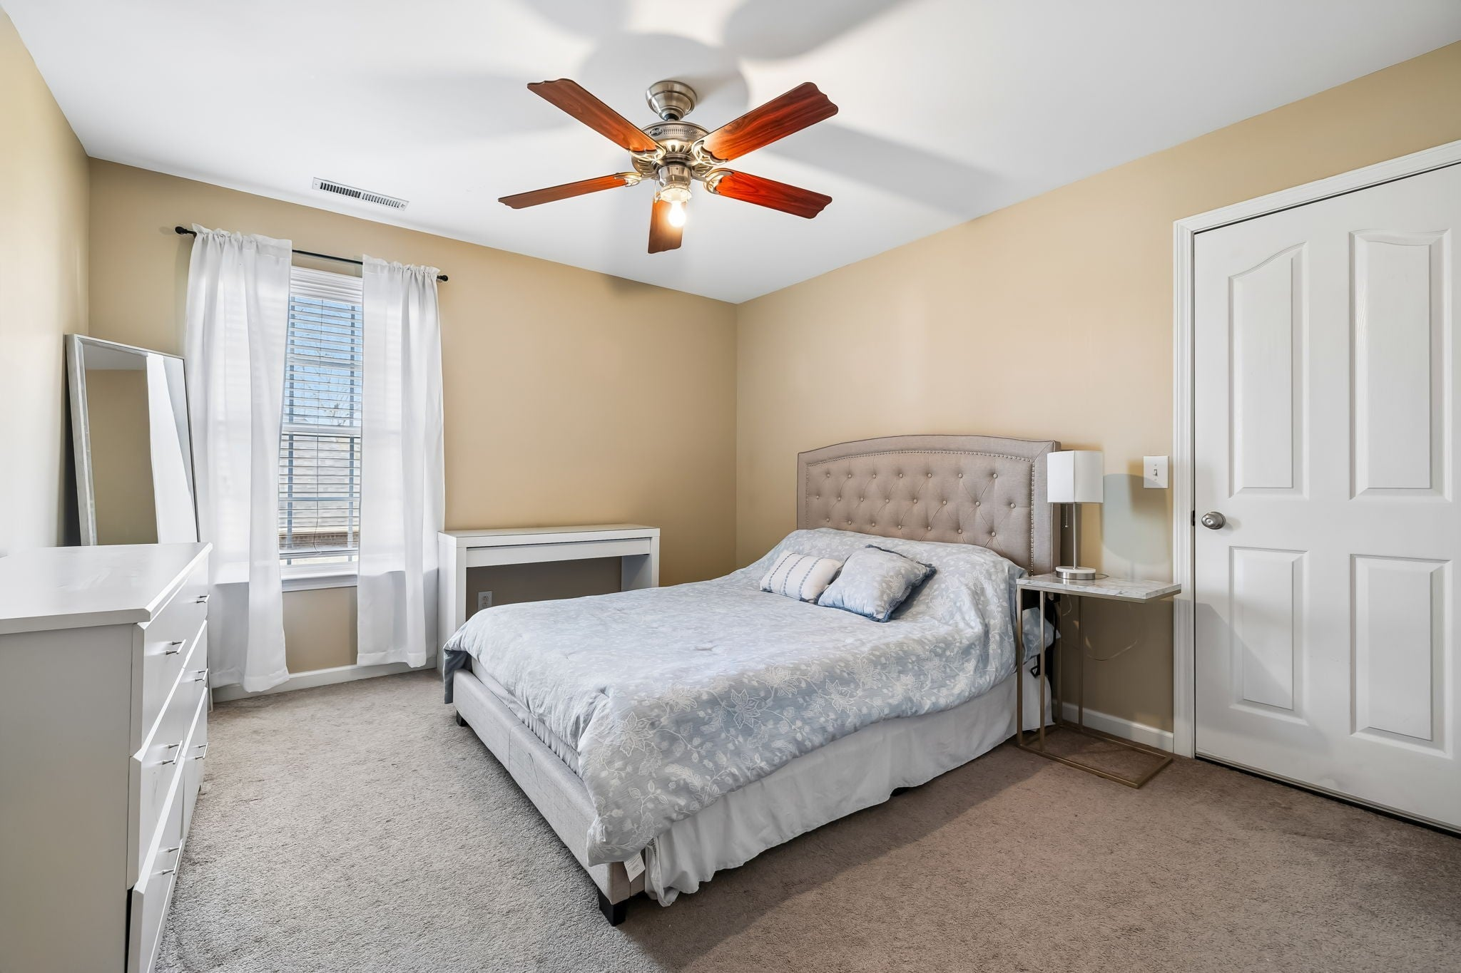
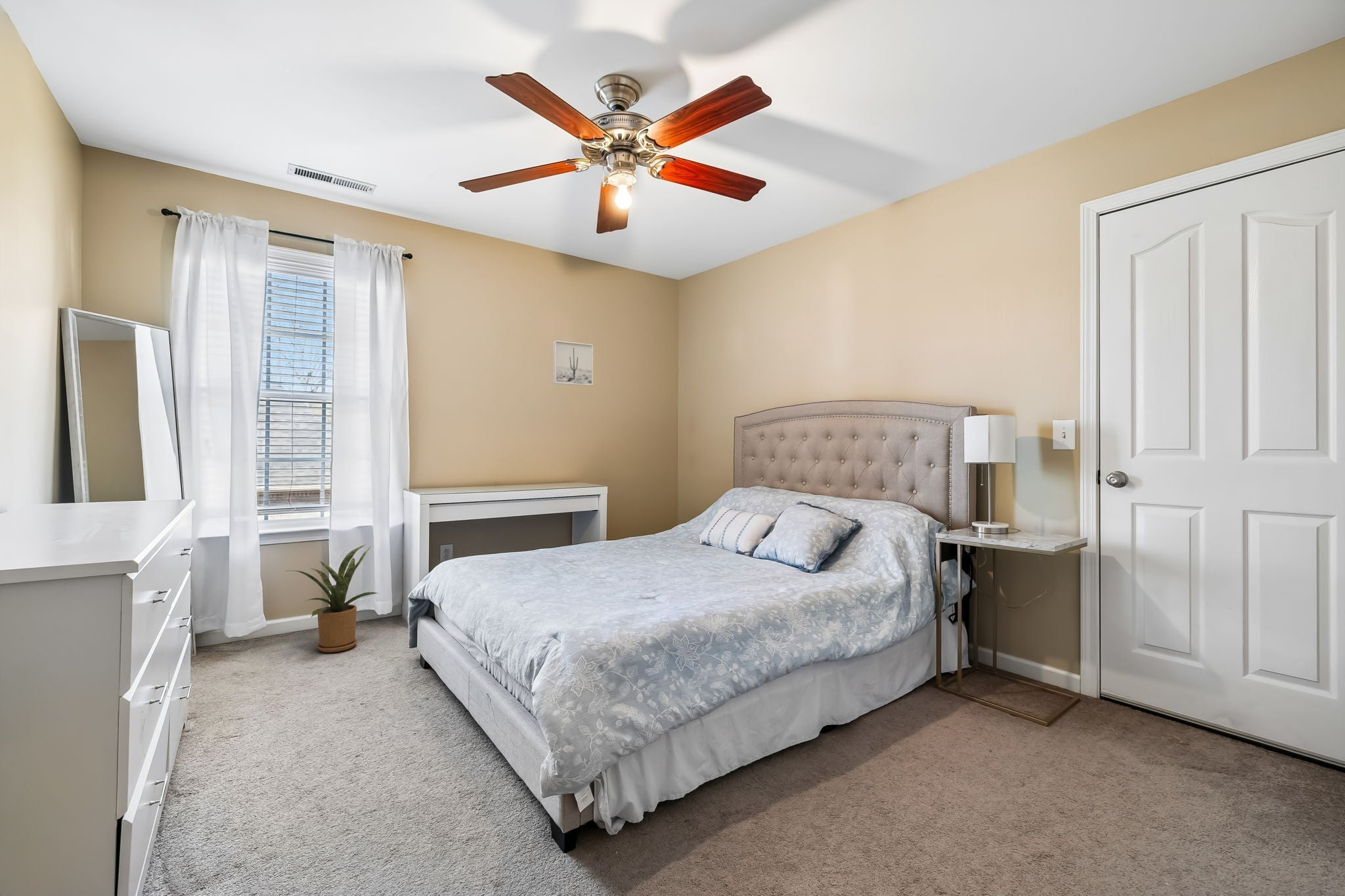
+ wall art (573, 364)
+ house plant (334, 597)
